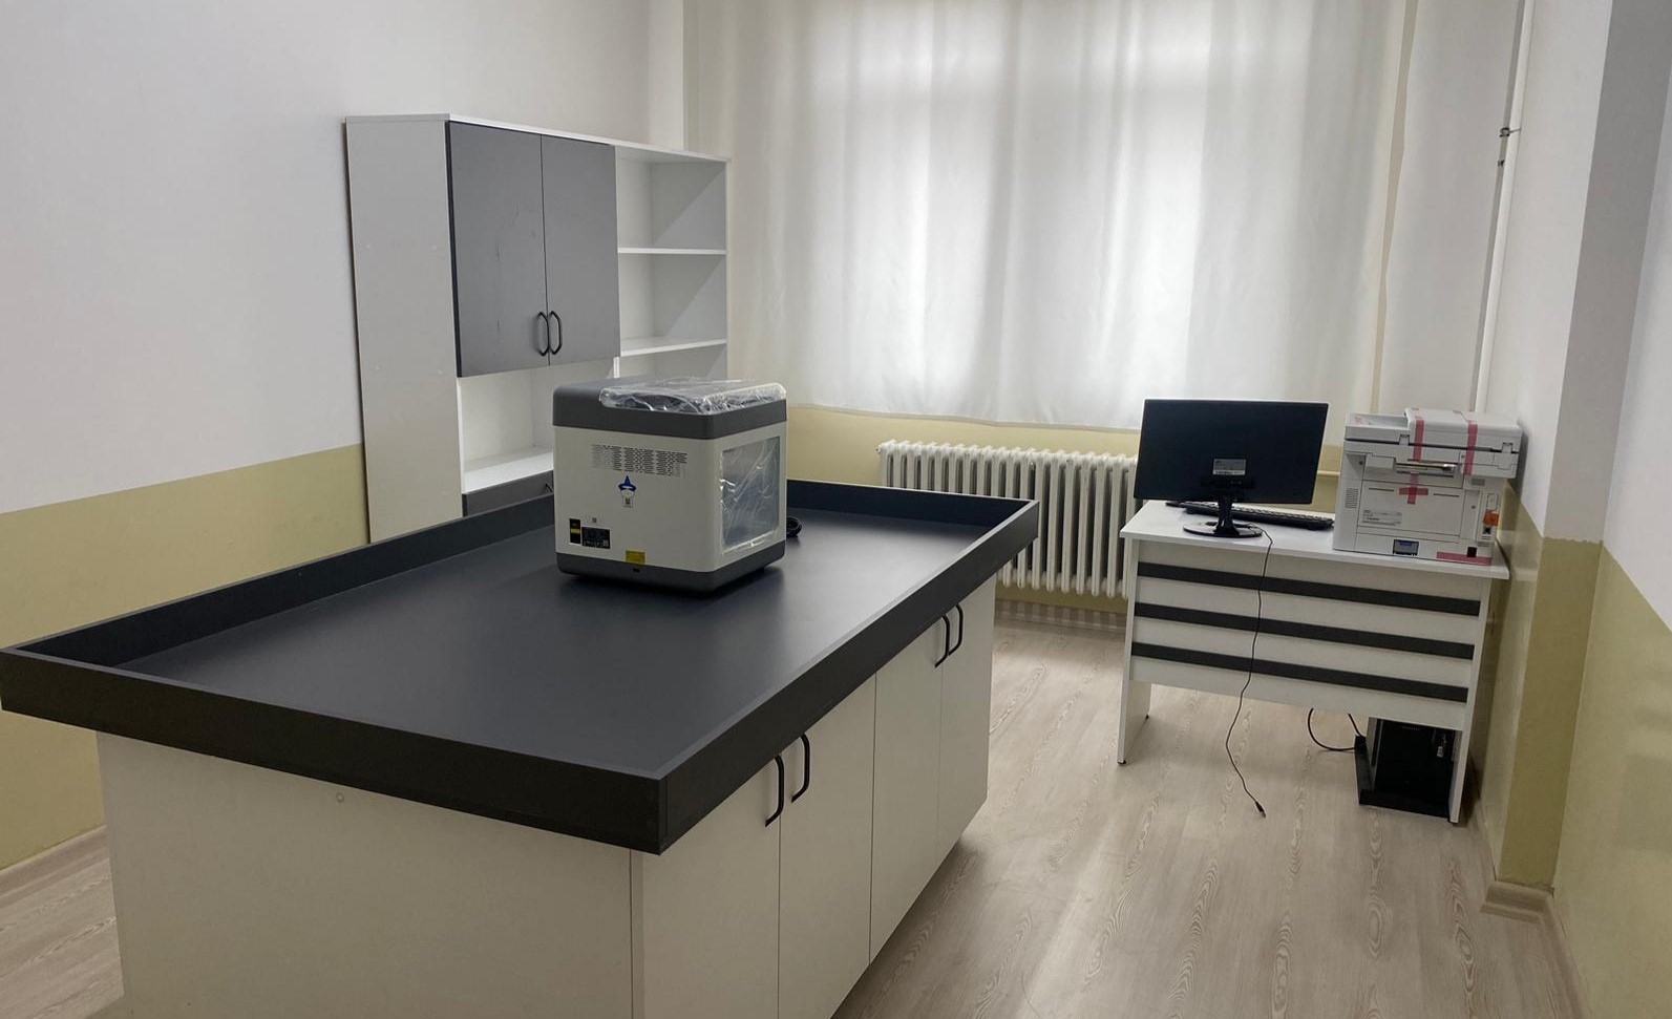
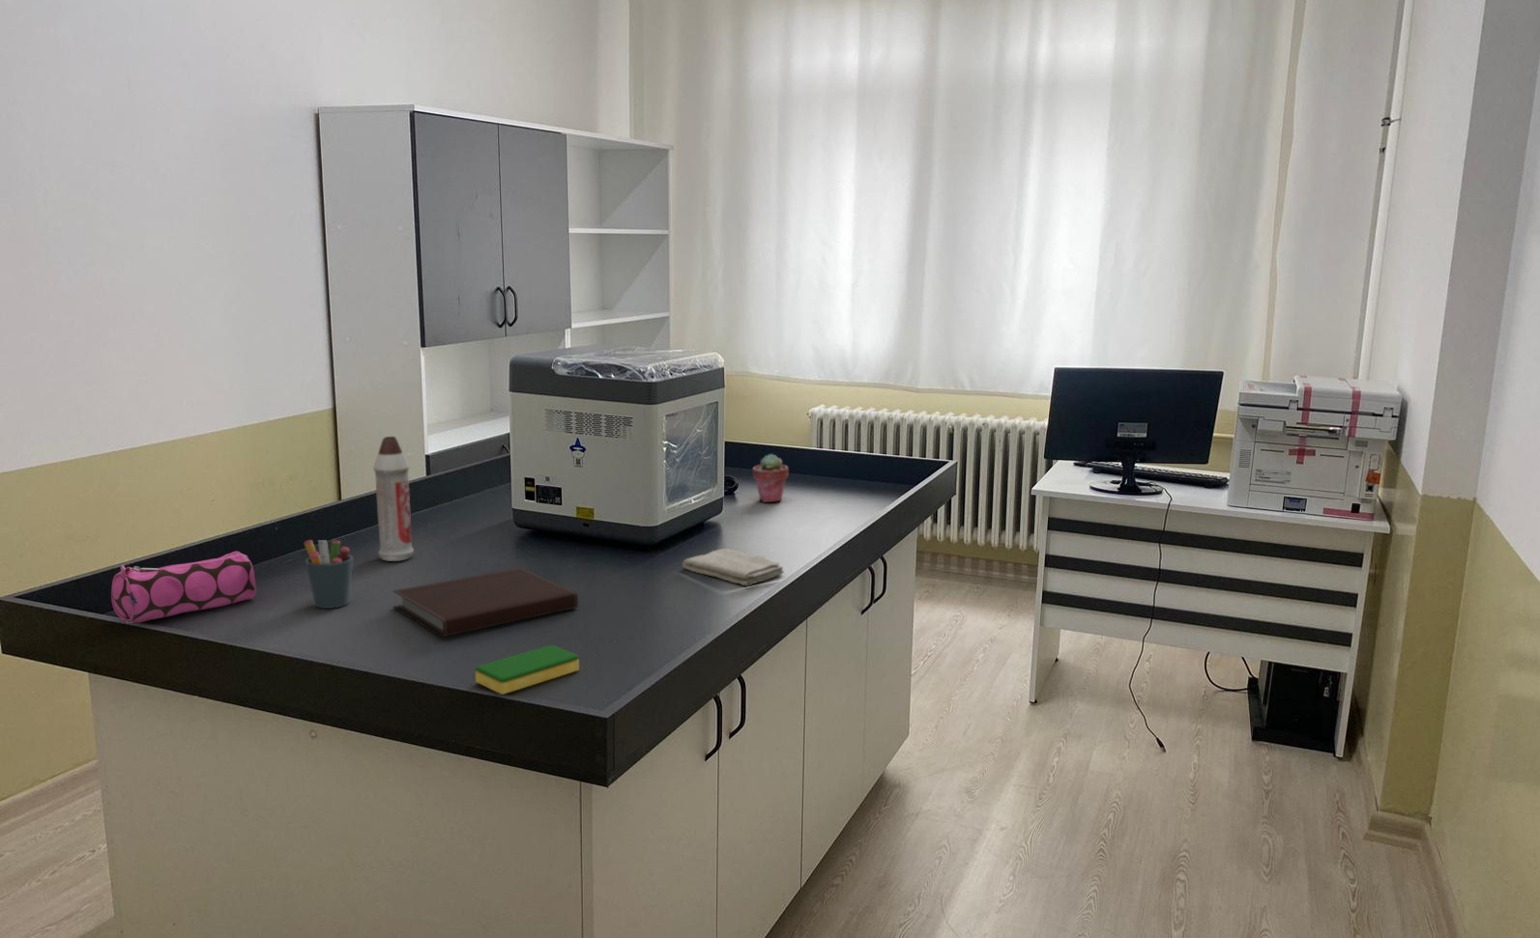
+ potted succulent (770, 476)
+ pen holder (329, 569)
+ pencil case (187, 583)
+ dish sponge (528, 669)
+ notebook (485, 600)
+ spray bottle (393, 497)
+ washcloth (733, 565)
